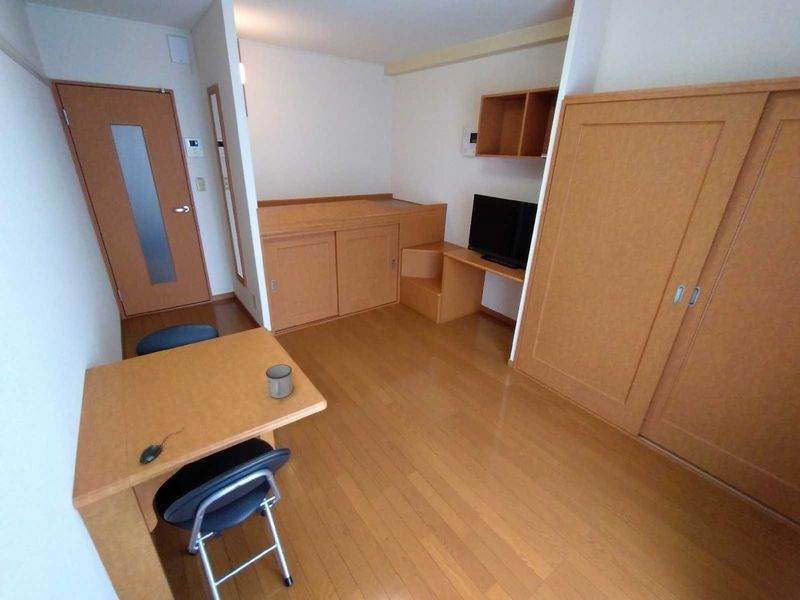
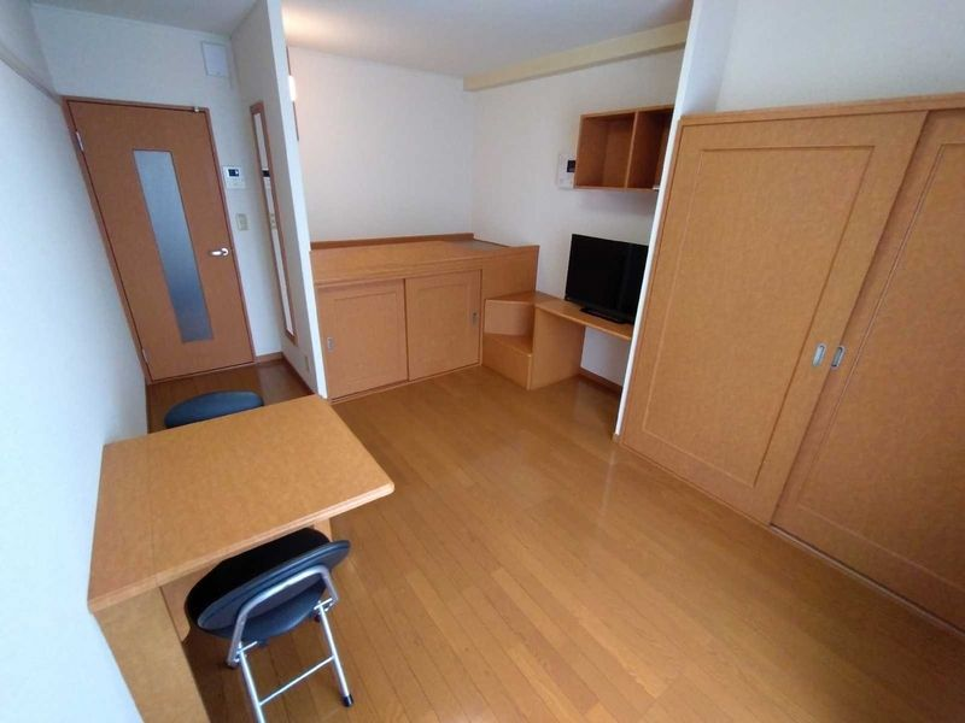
- mouse (162, 443)
- mug (279, 383)
